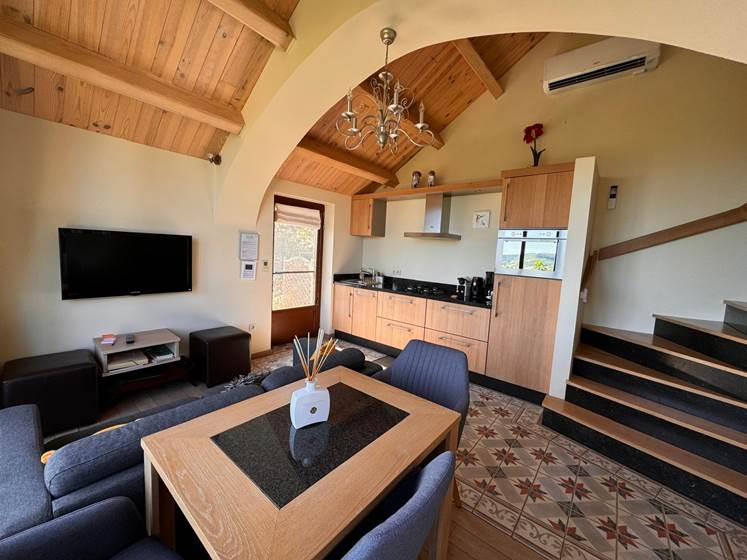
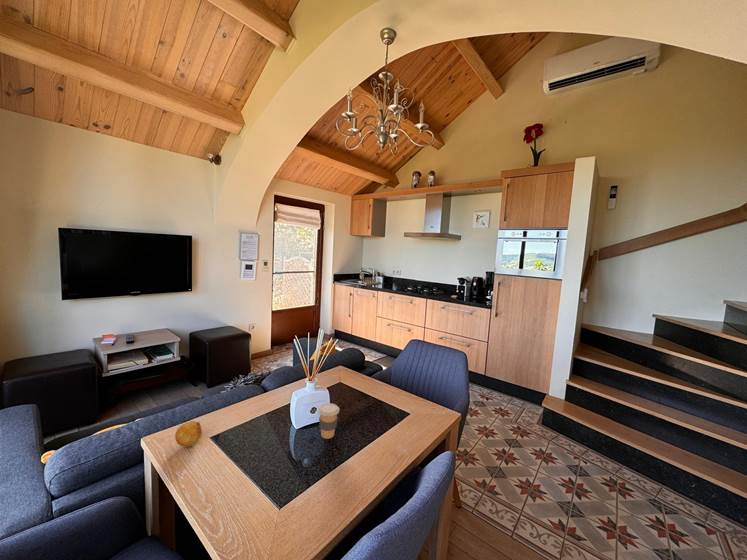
+ coffee cup (328, 421)
+ fruit (188, 434)
